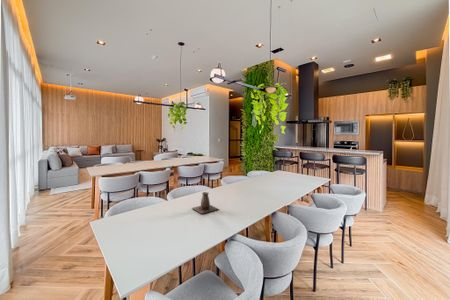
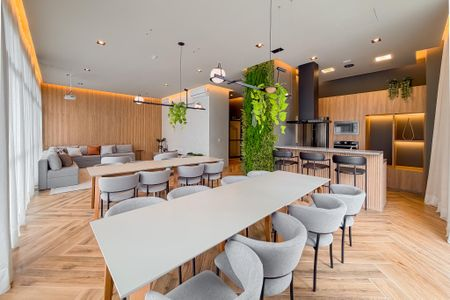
- decorative vase (205, 200)
